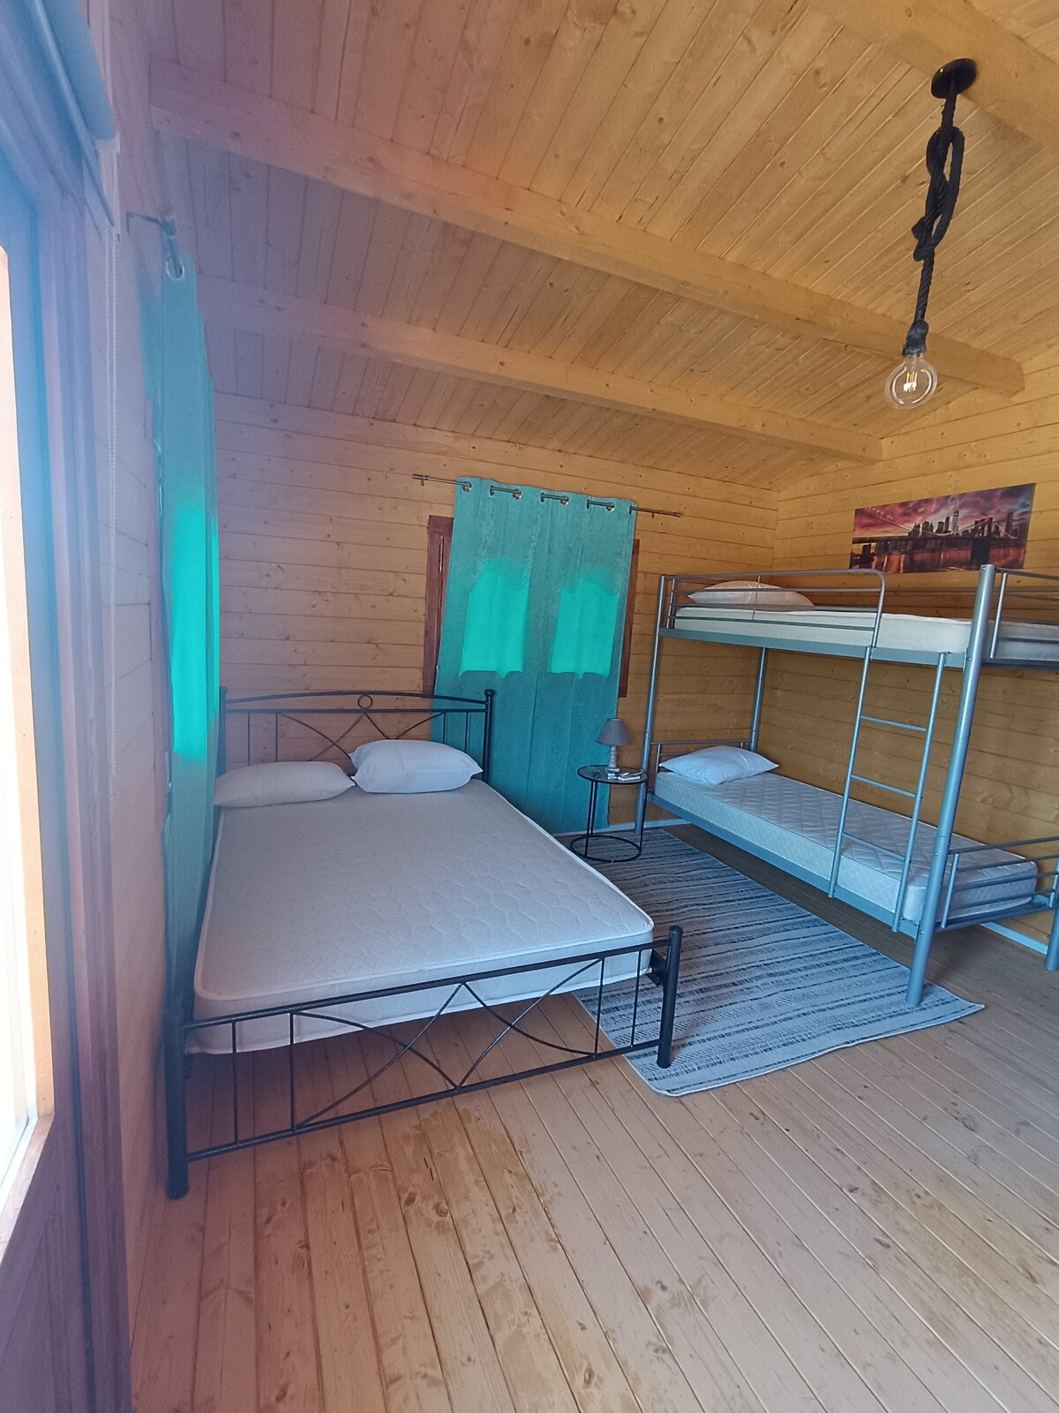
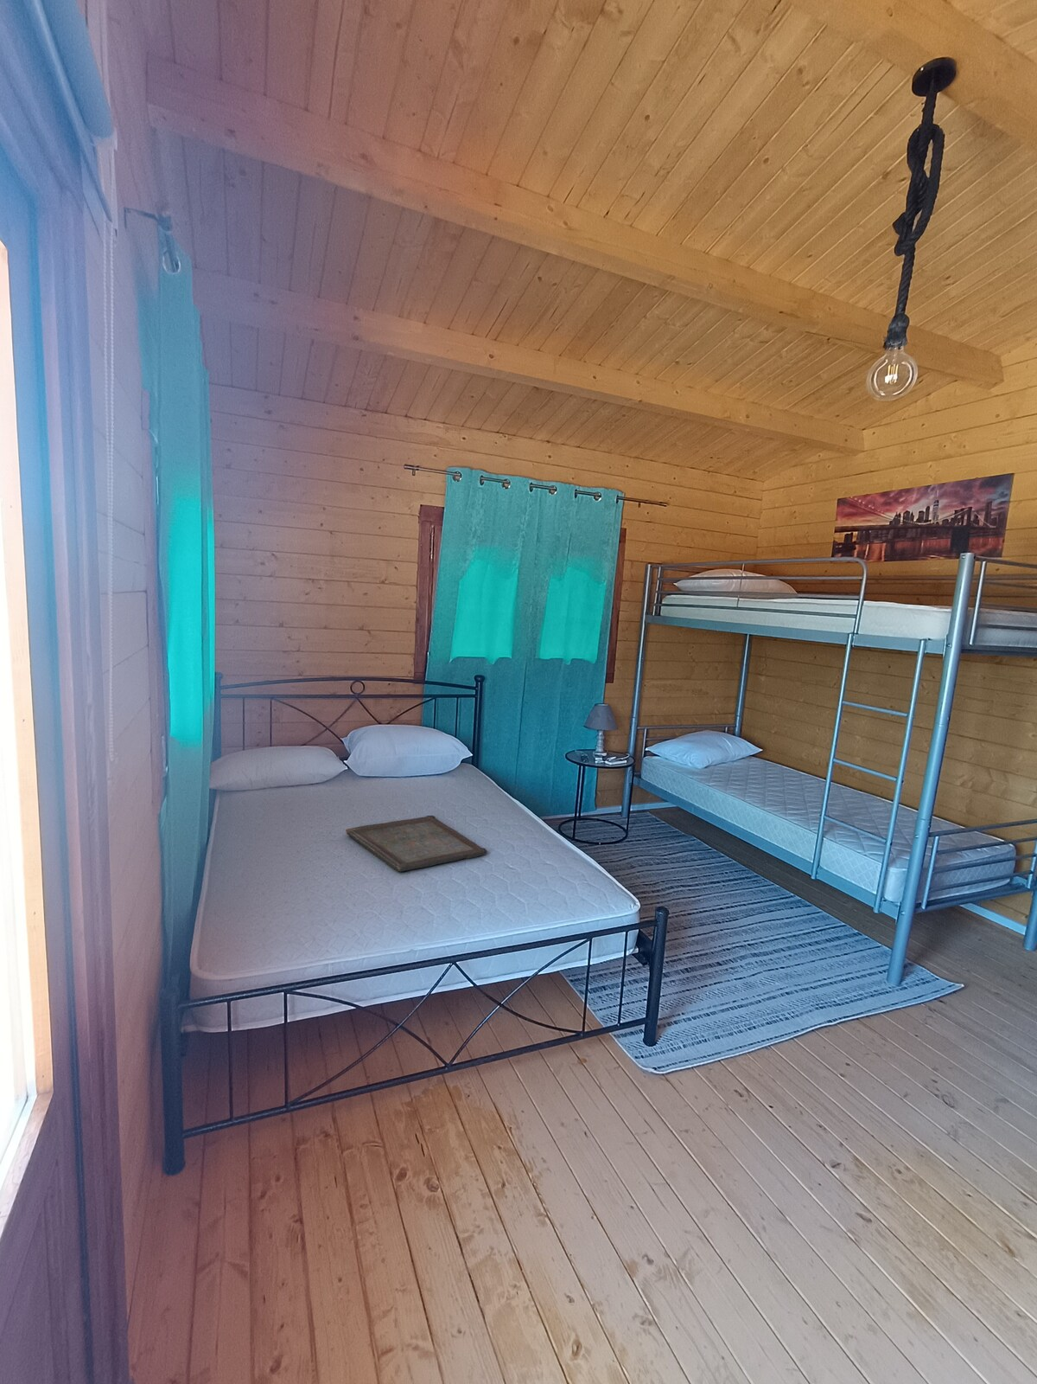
+ serving tray (415, 841)
